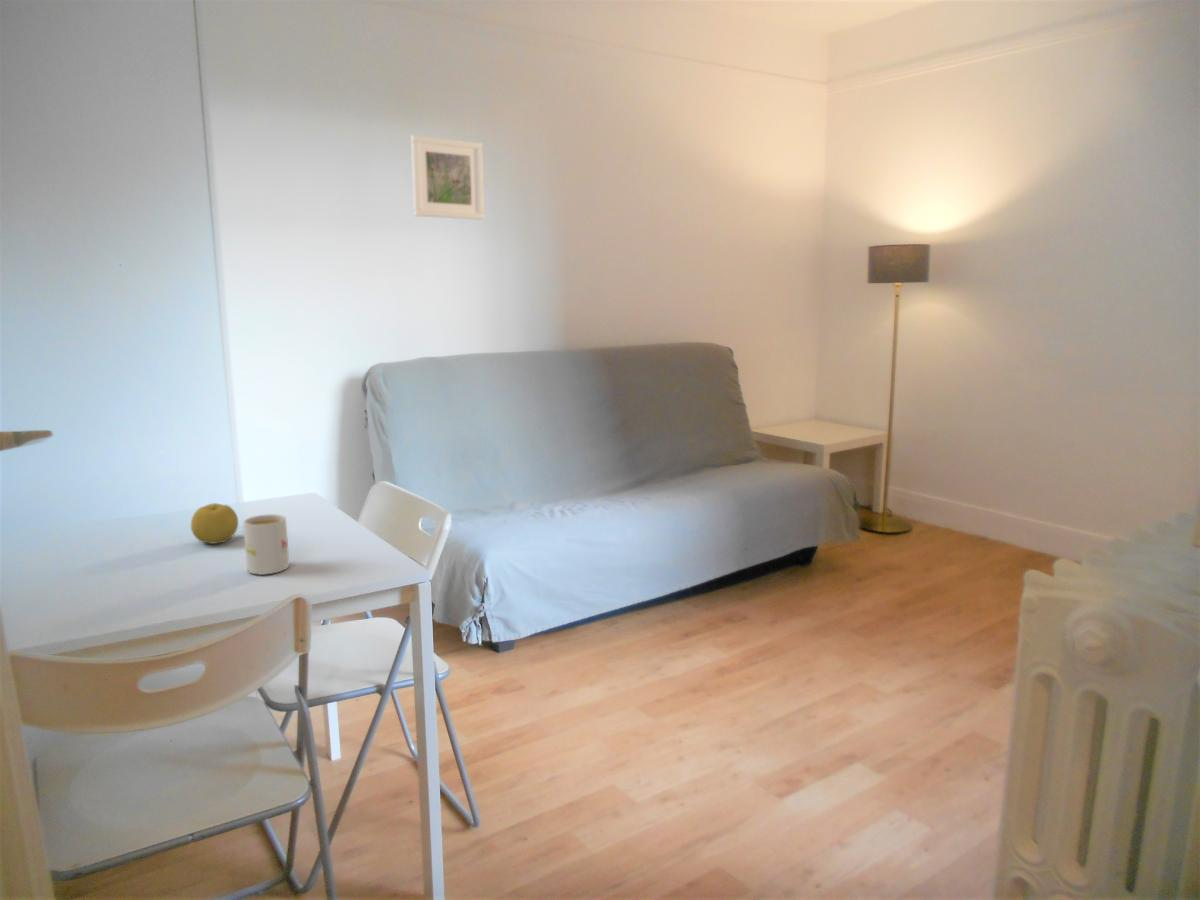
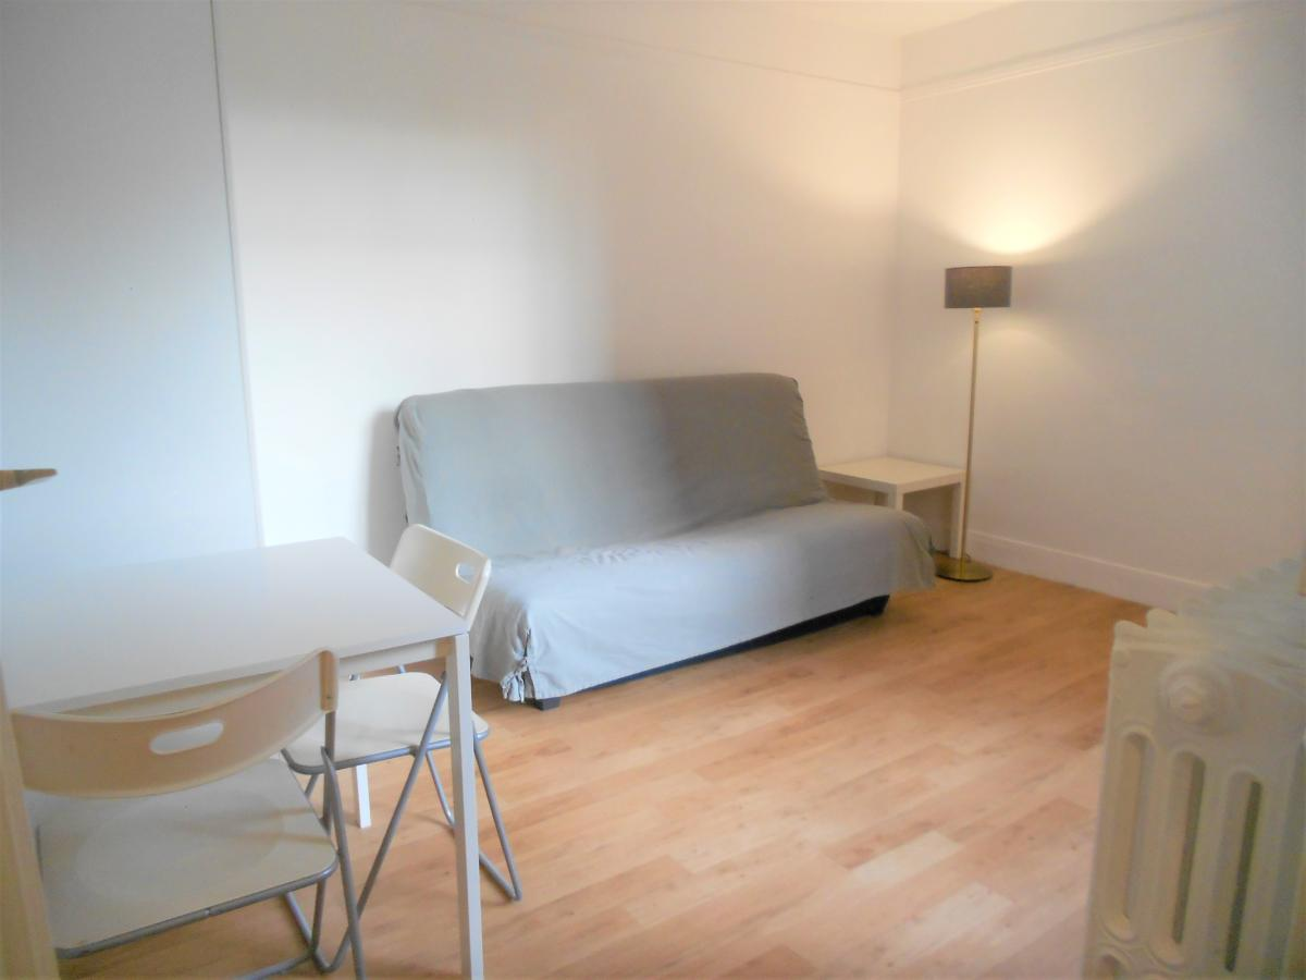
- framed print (448, 178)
- fruit (214, 523)
- mug (263, 542)
